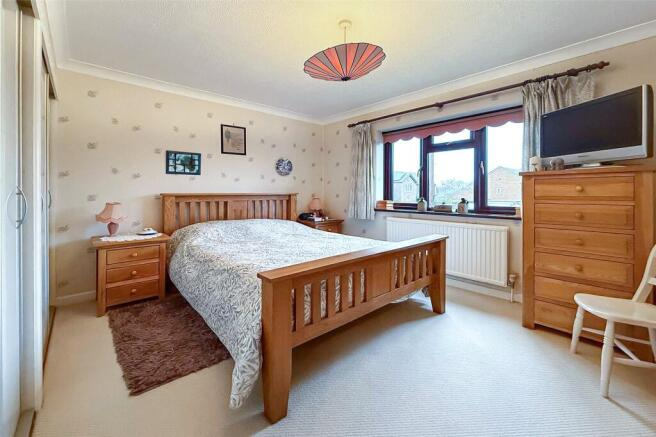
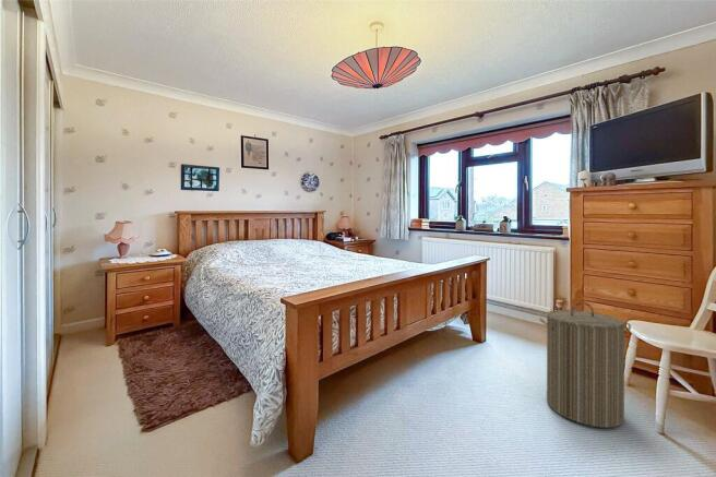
+ laundry hamper (583, 356)
